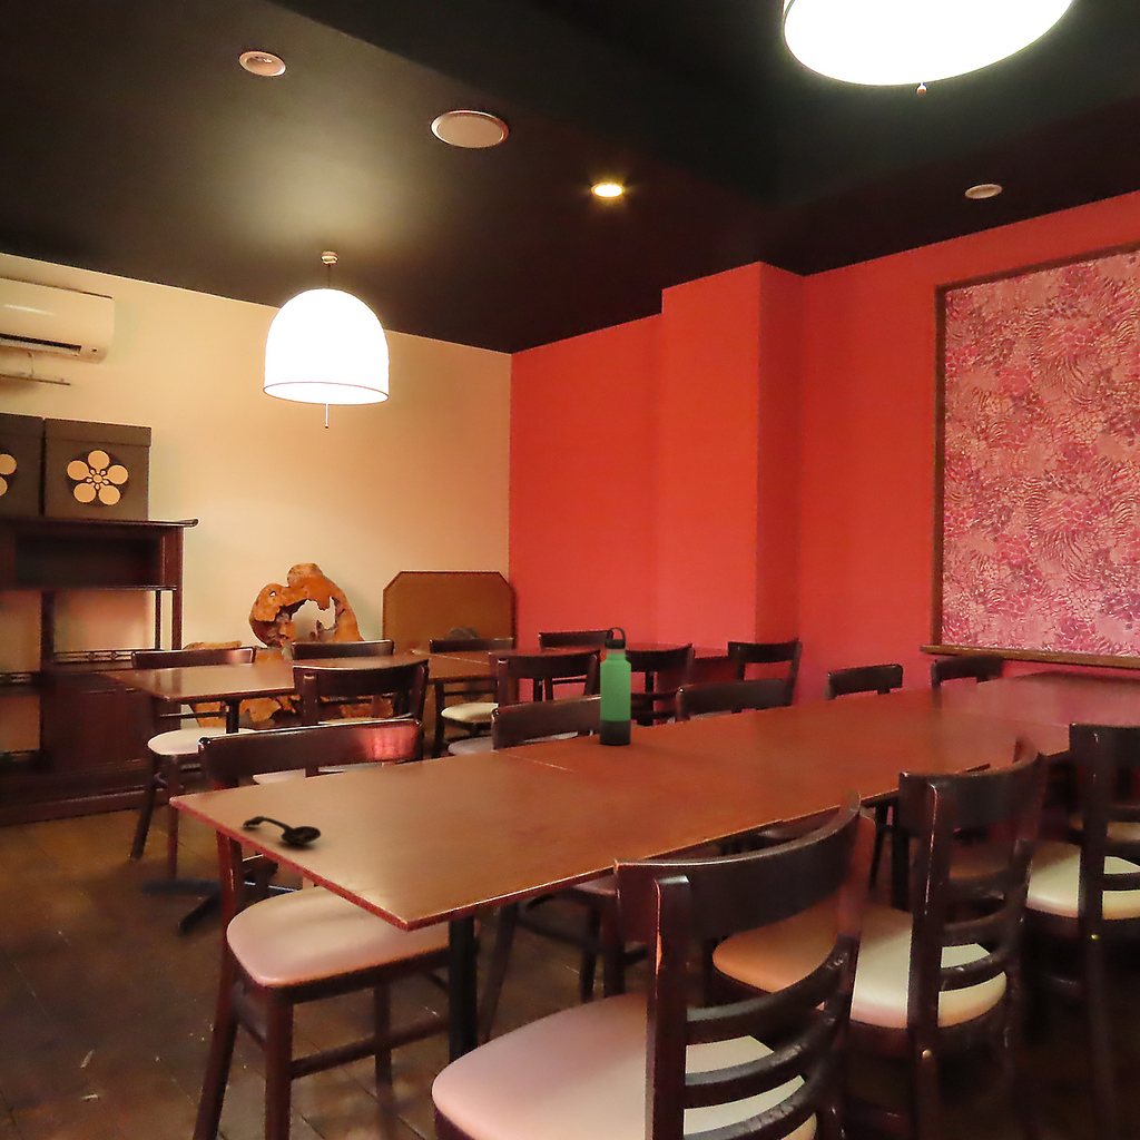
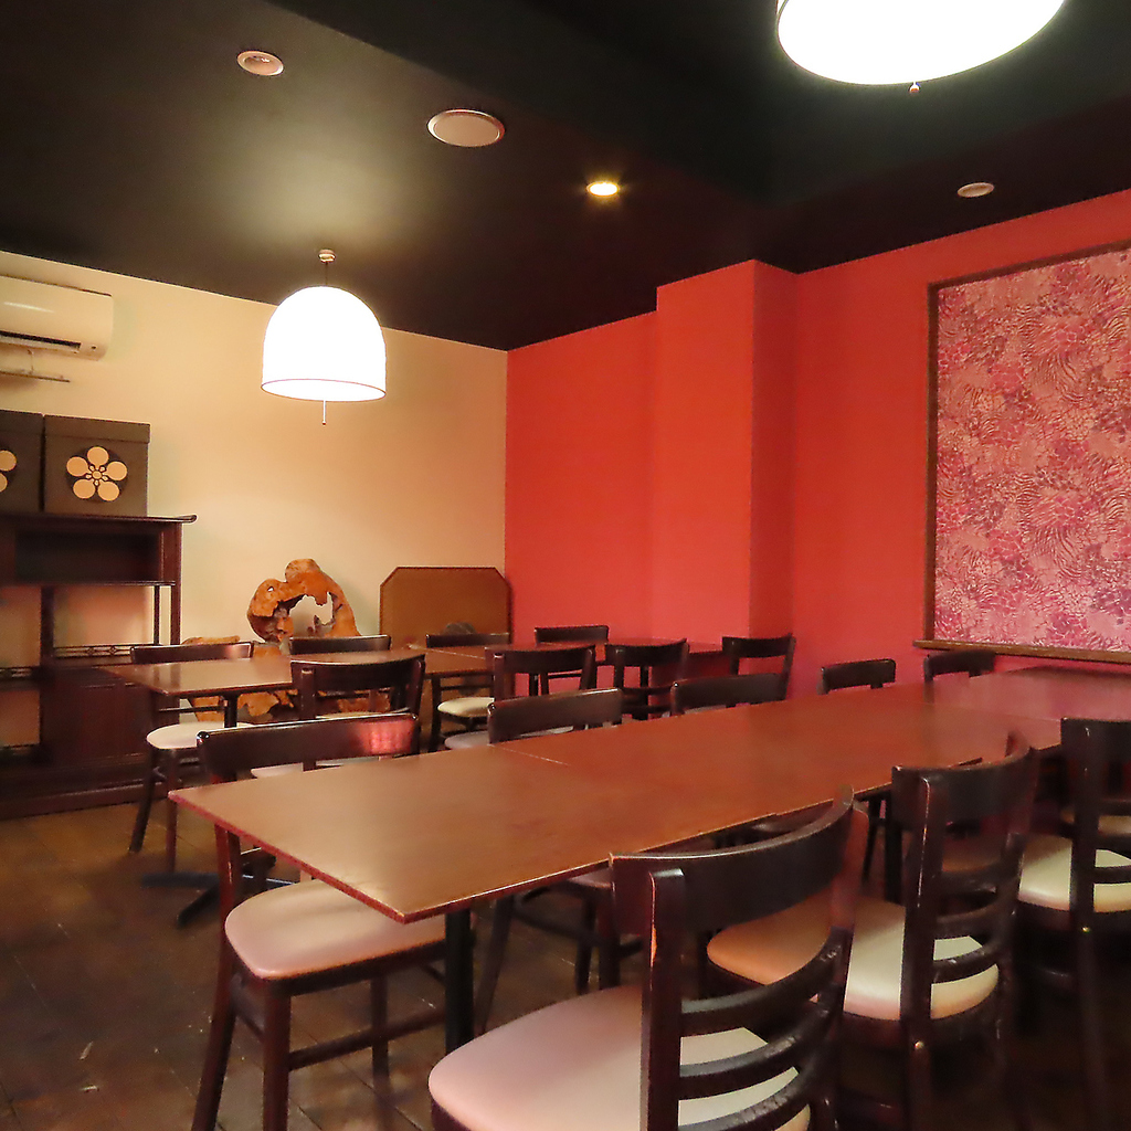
- thermos bottle (615, 684)
- spoon (281, 827)
